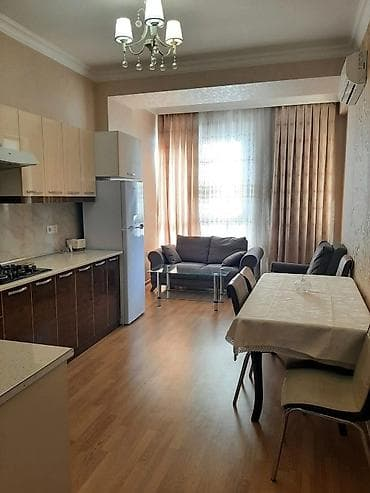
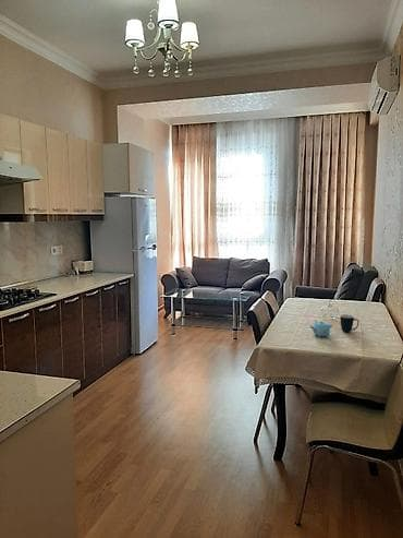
+ teapot (320, 327)
+ mug (349, 324)
